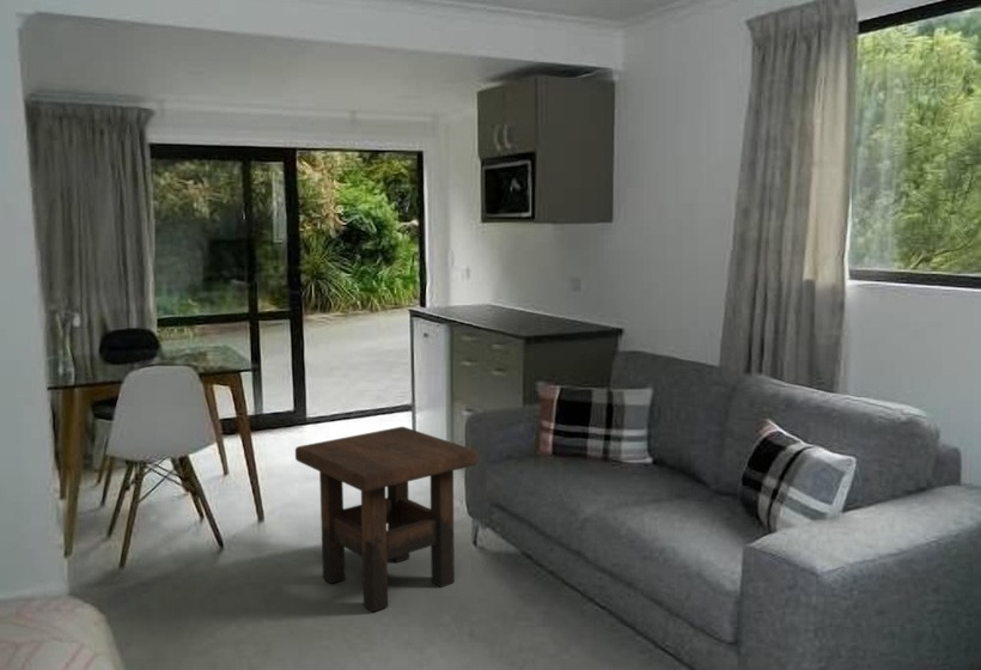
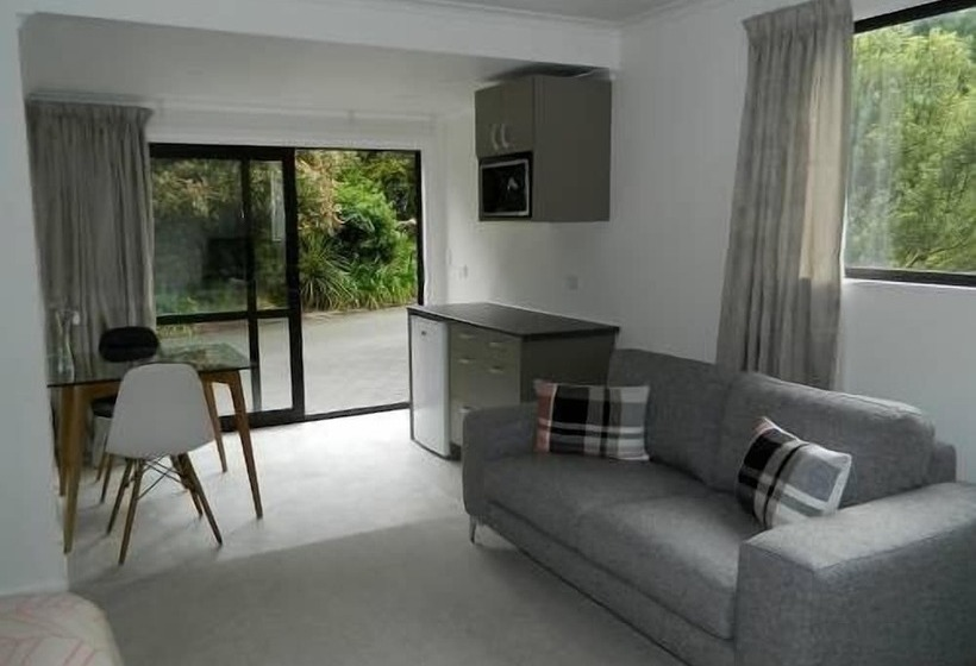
- side table (386, 514)
